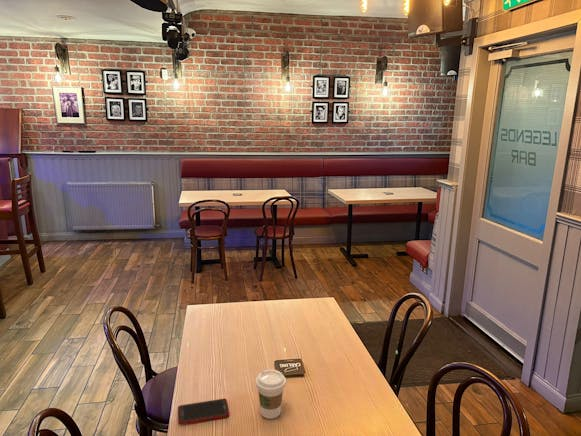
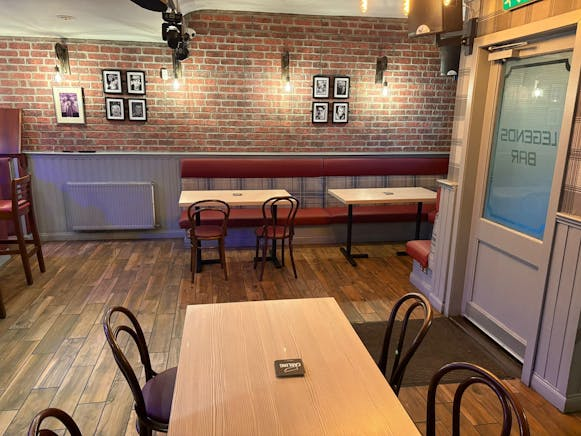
- cell phone (203, 411)
- coffee cup (270, 394)
